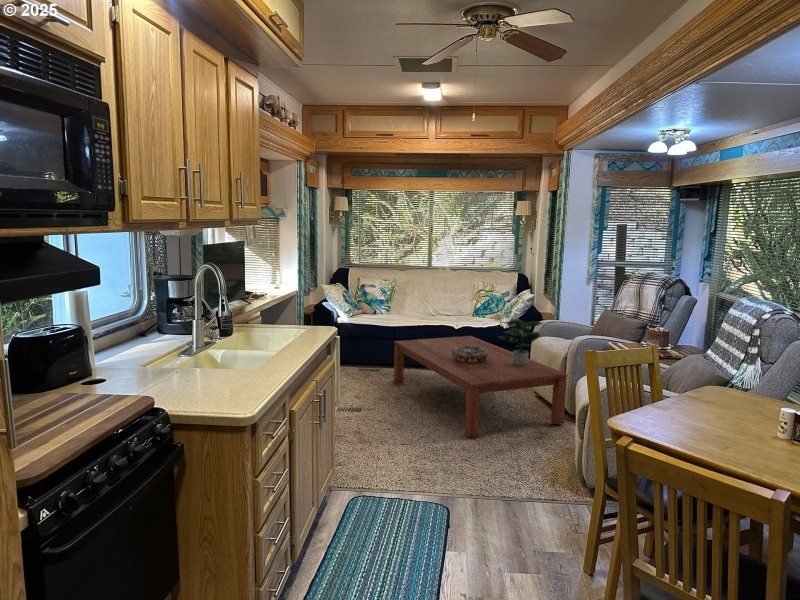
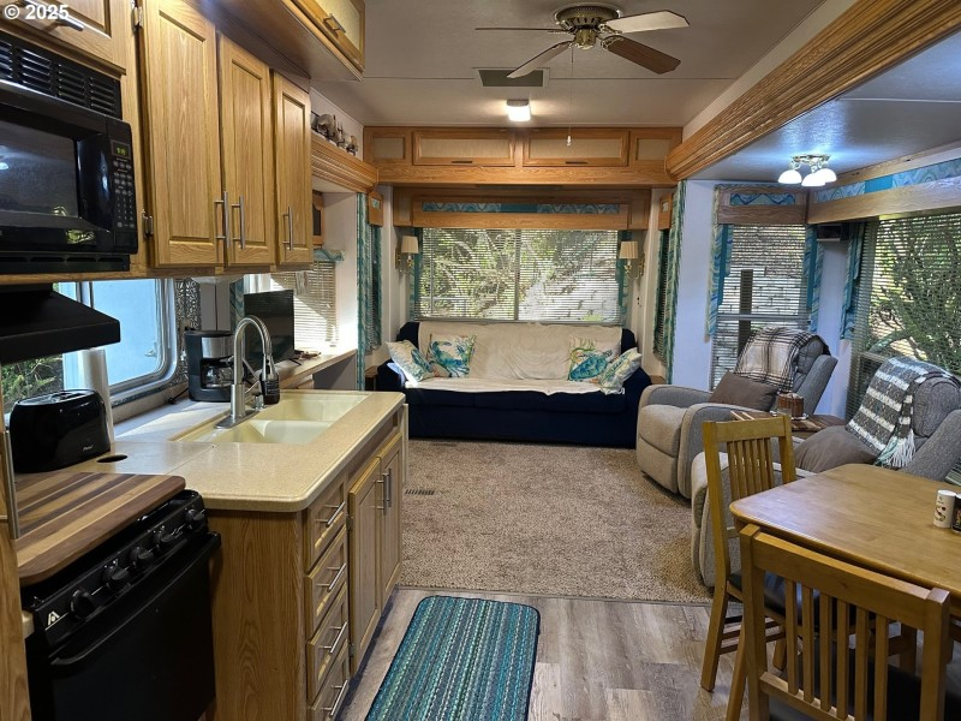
- decorative bowl (469, 353)
- coffee table (470, 377)
- potted plant (521, 342)
